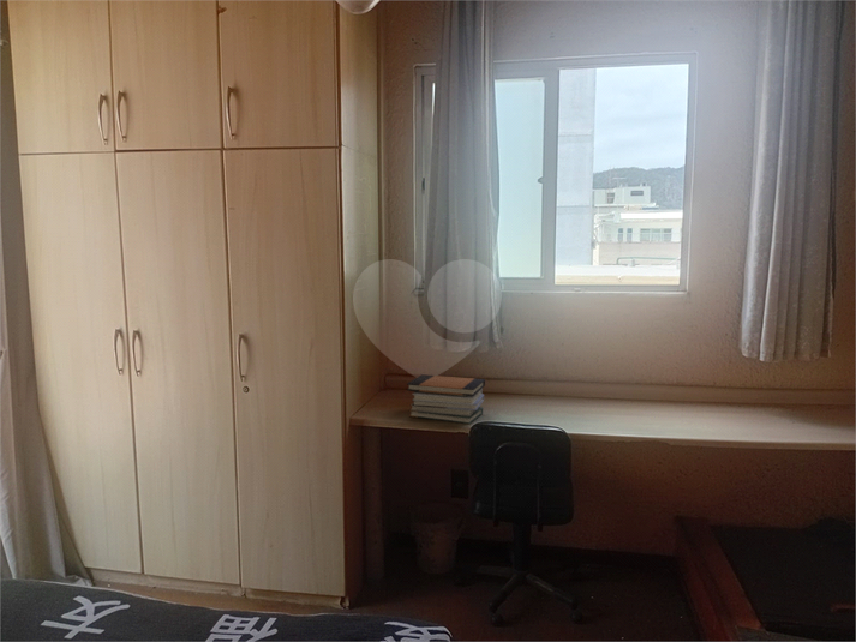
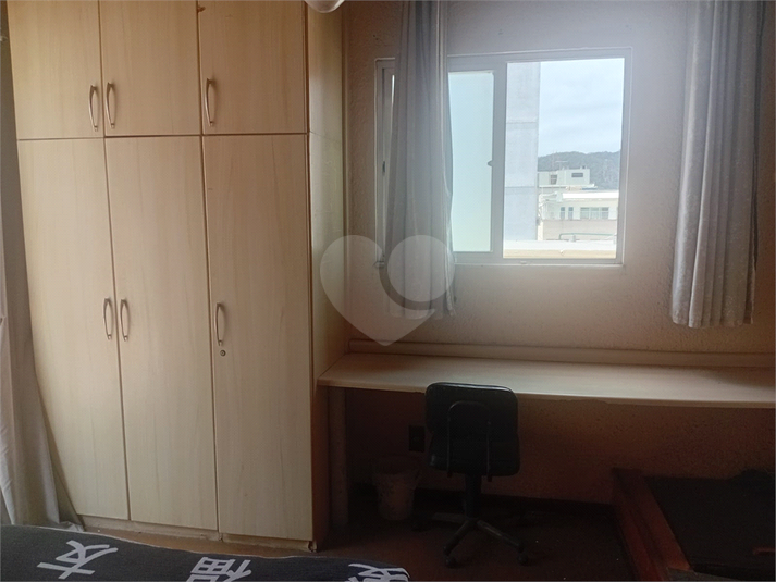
- book stack (447, 397)
